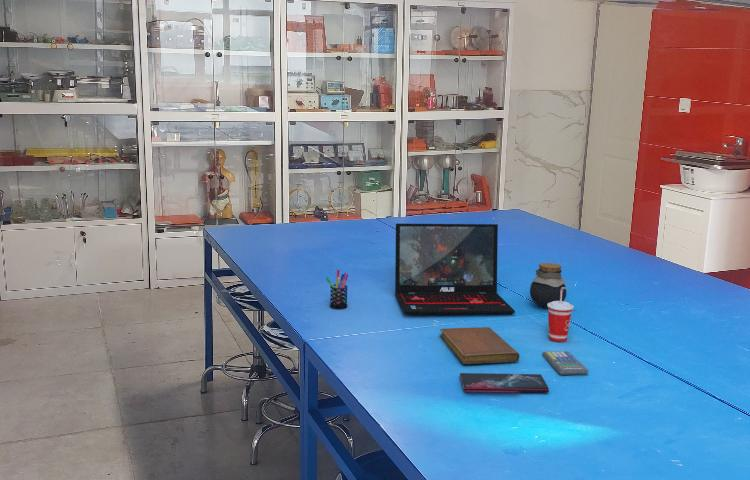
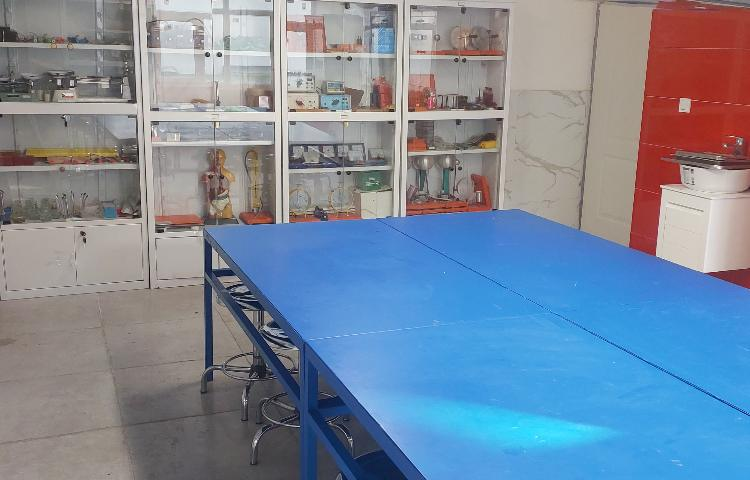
- laptop (453, 267)
- pen holder (336, 288)
- jar (548, 285)
- calculator (564, 361)
- beverage cup (560, 311)
- notebook (477, 344)
- smartphone (503, 383)
